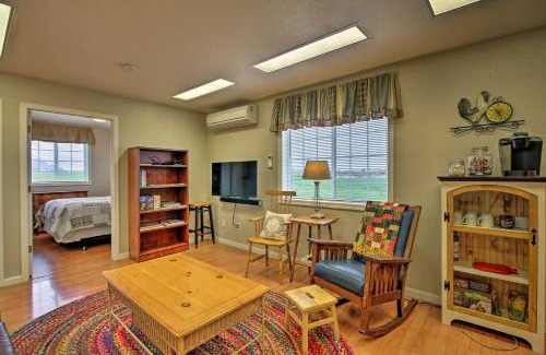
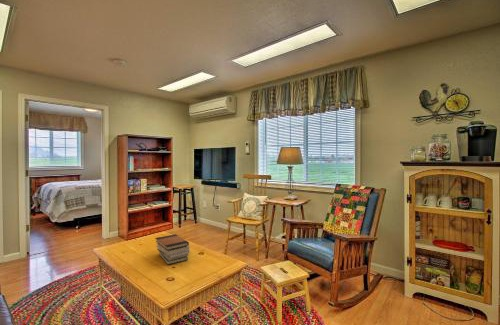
+ book stack (172, 248)
